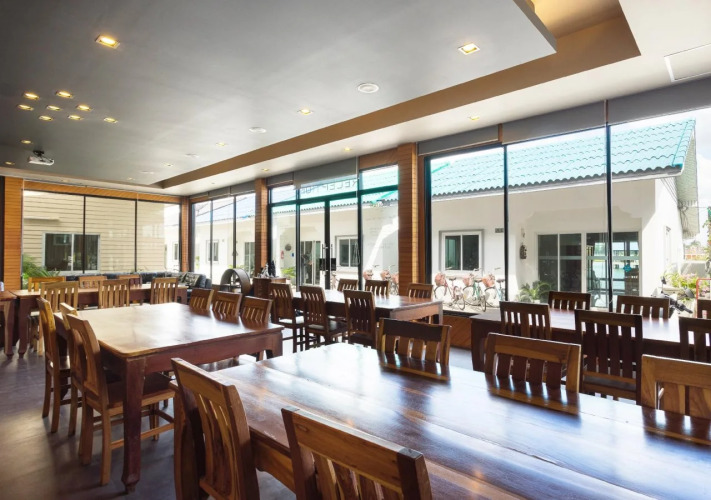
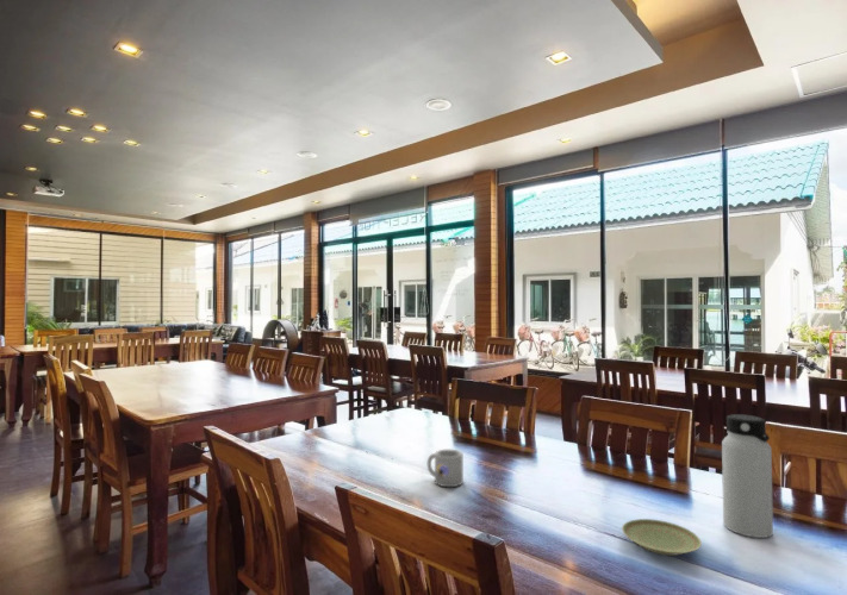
+ plate (660, 538)
+ water bottle (746, 472)
+ mug (443, 465)
